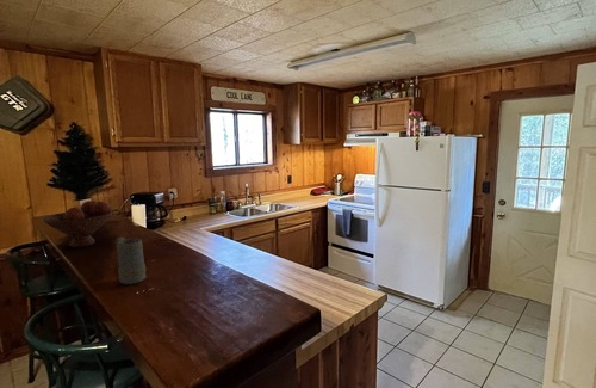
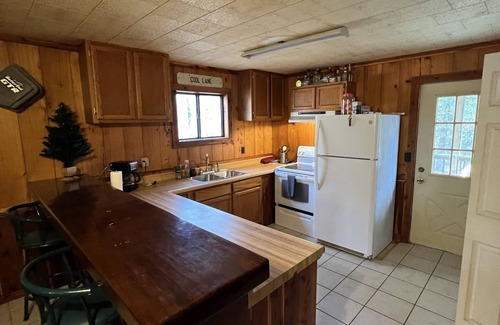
- fruit bowl (80, 223)
- mug (129, 259)
